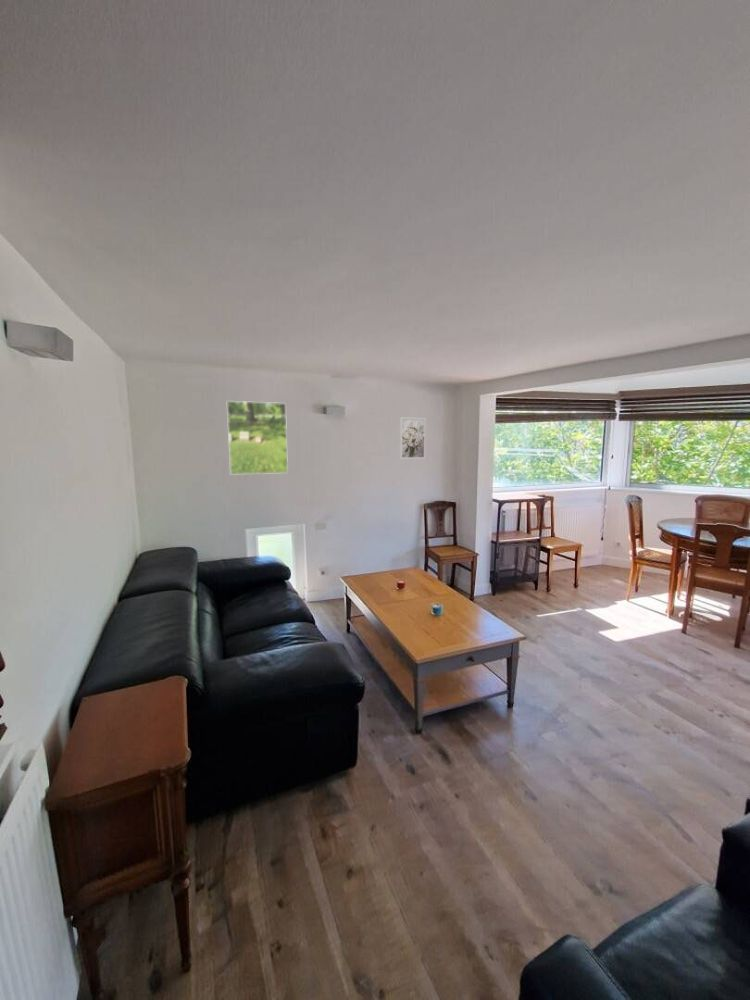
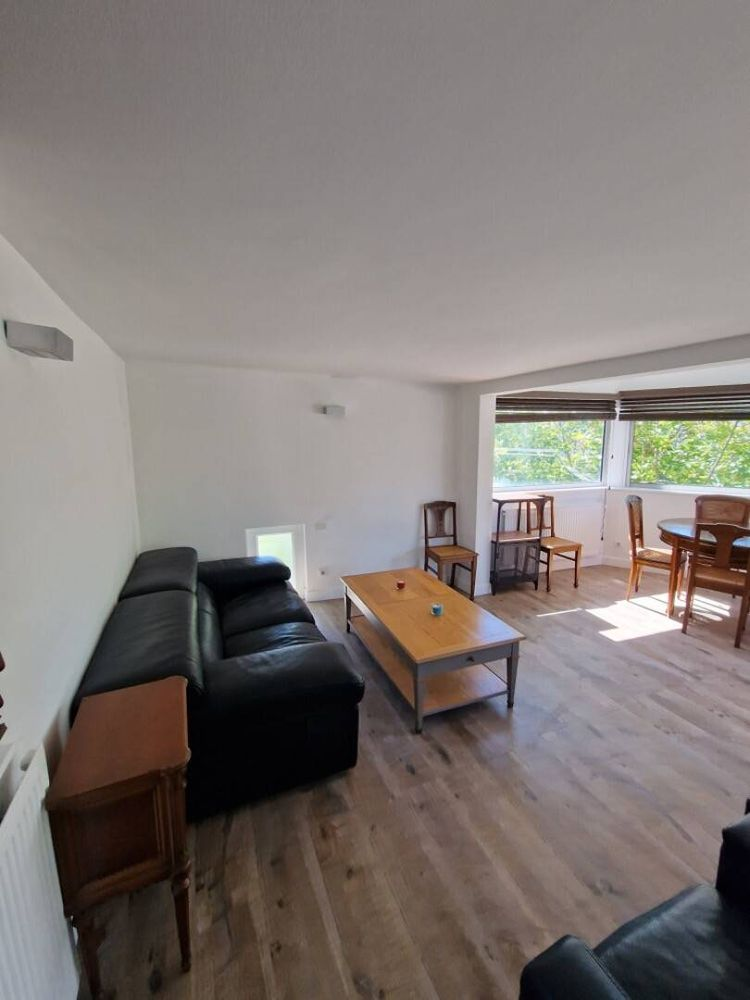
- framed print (258, 438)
- wall art (412, 438)
